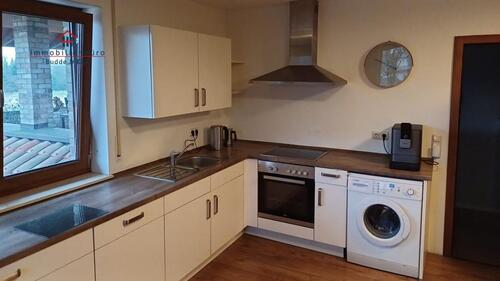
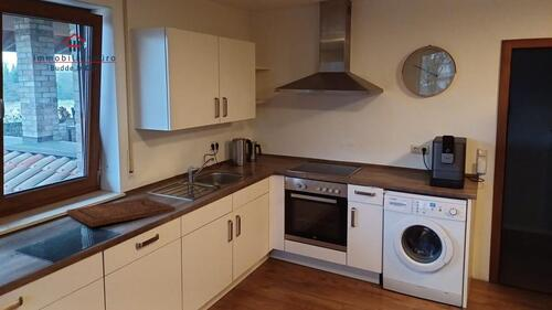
+ cutting board (121, 210)
